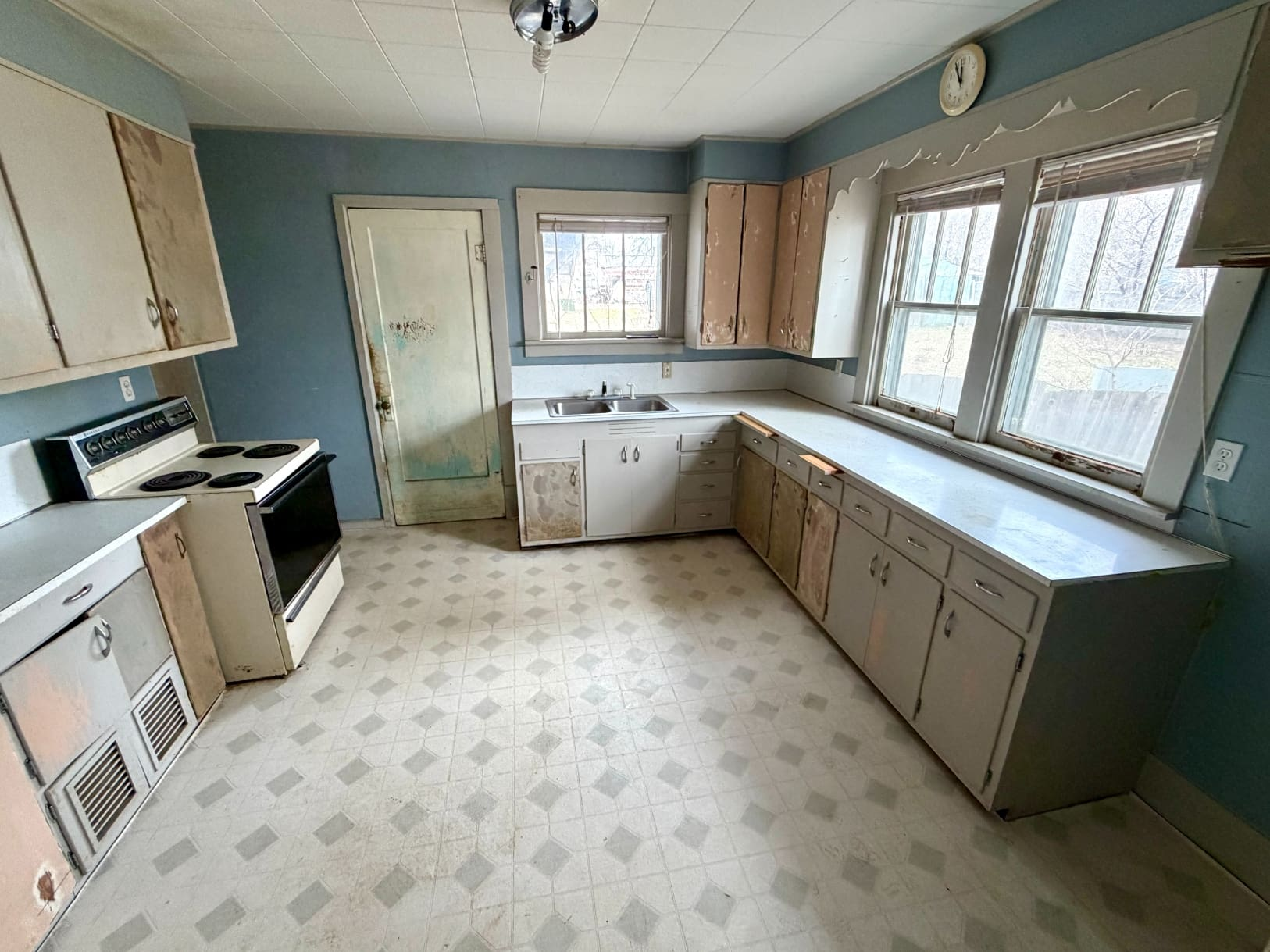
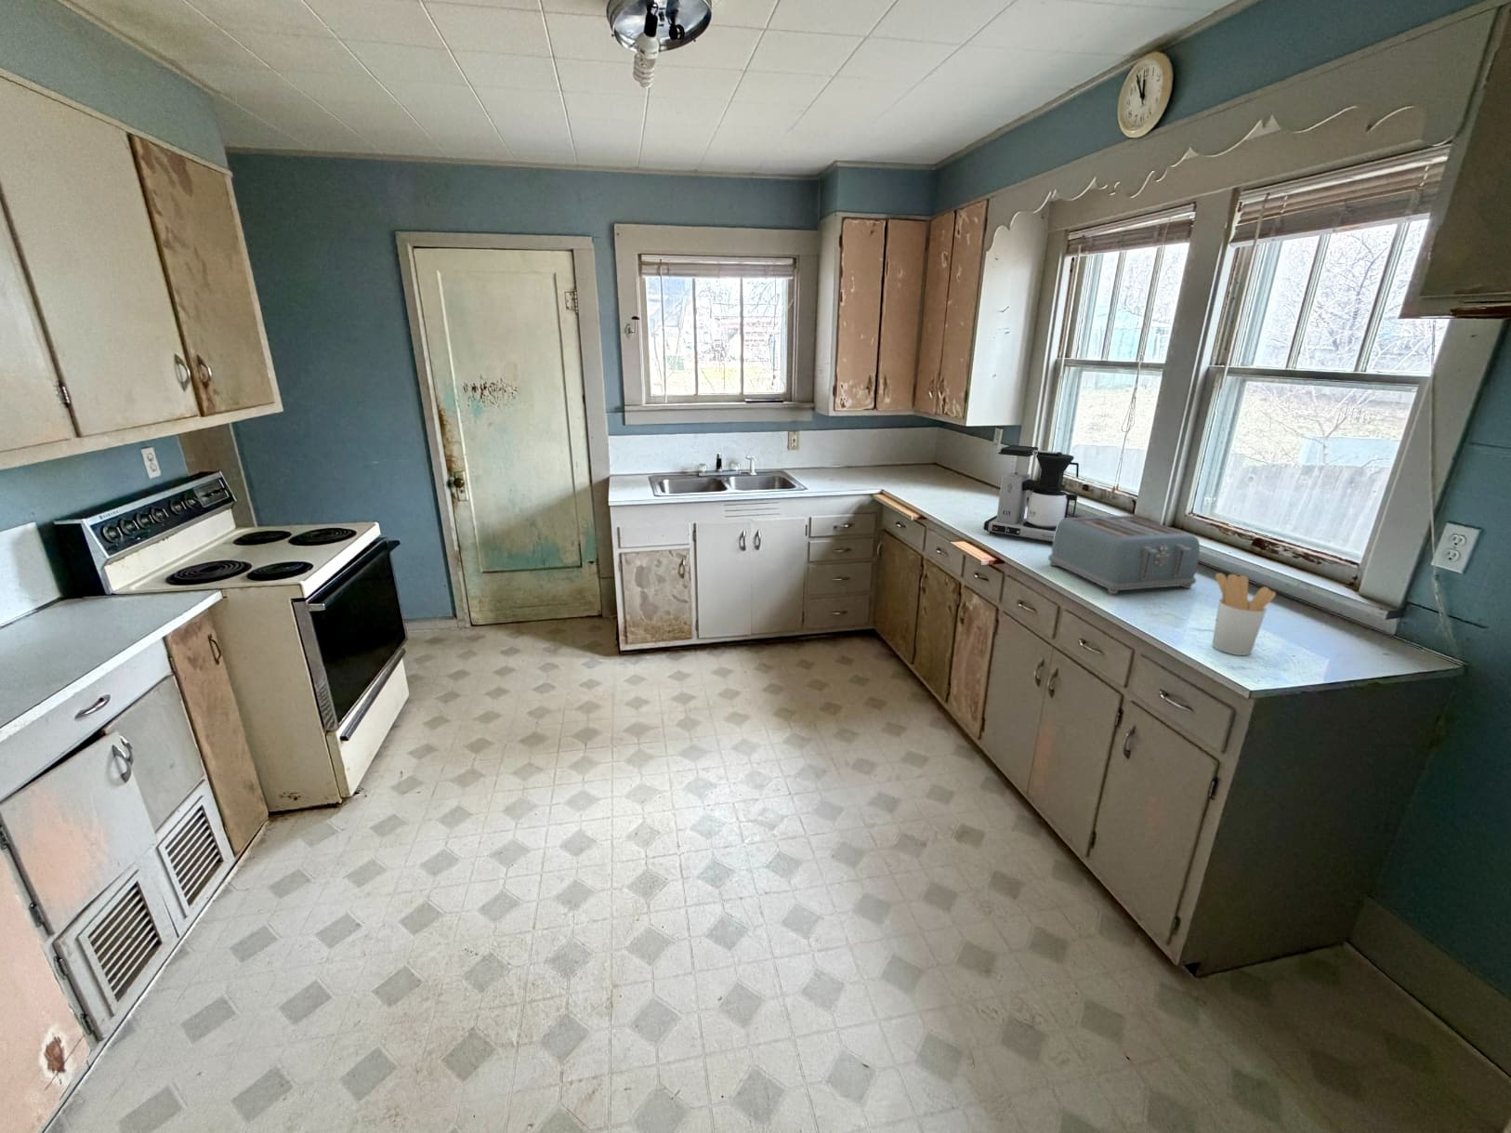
+ coffee maker (1036, 494)
+ utensil holder (1234, 612)
+ toaster (1124, 552)
